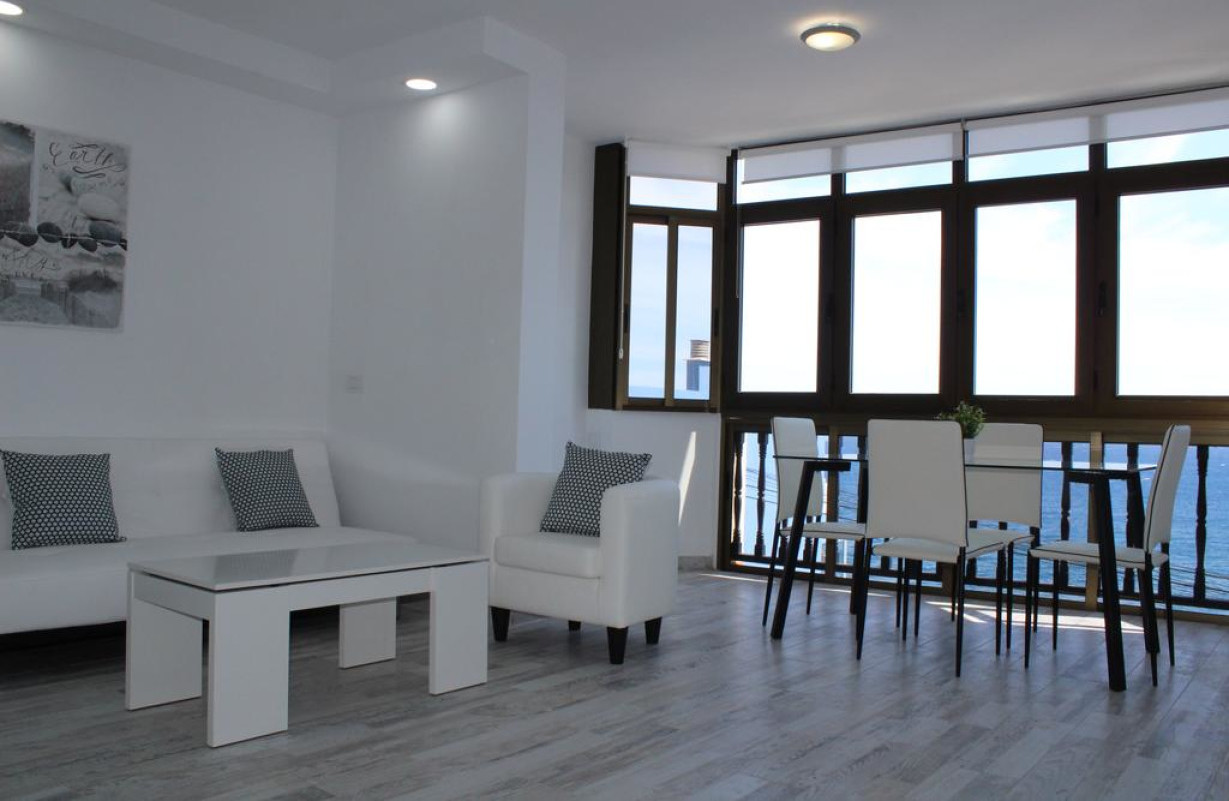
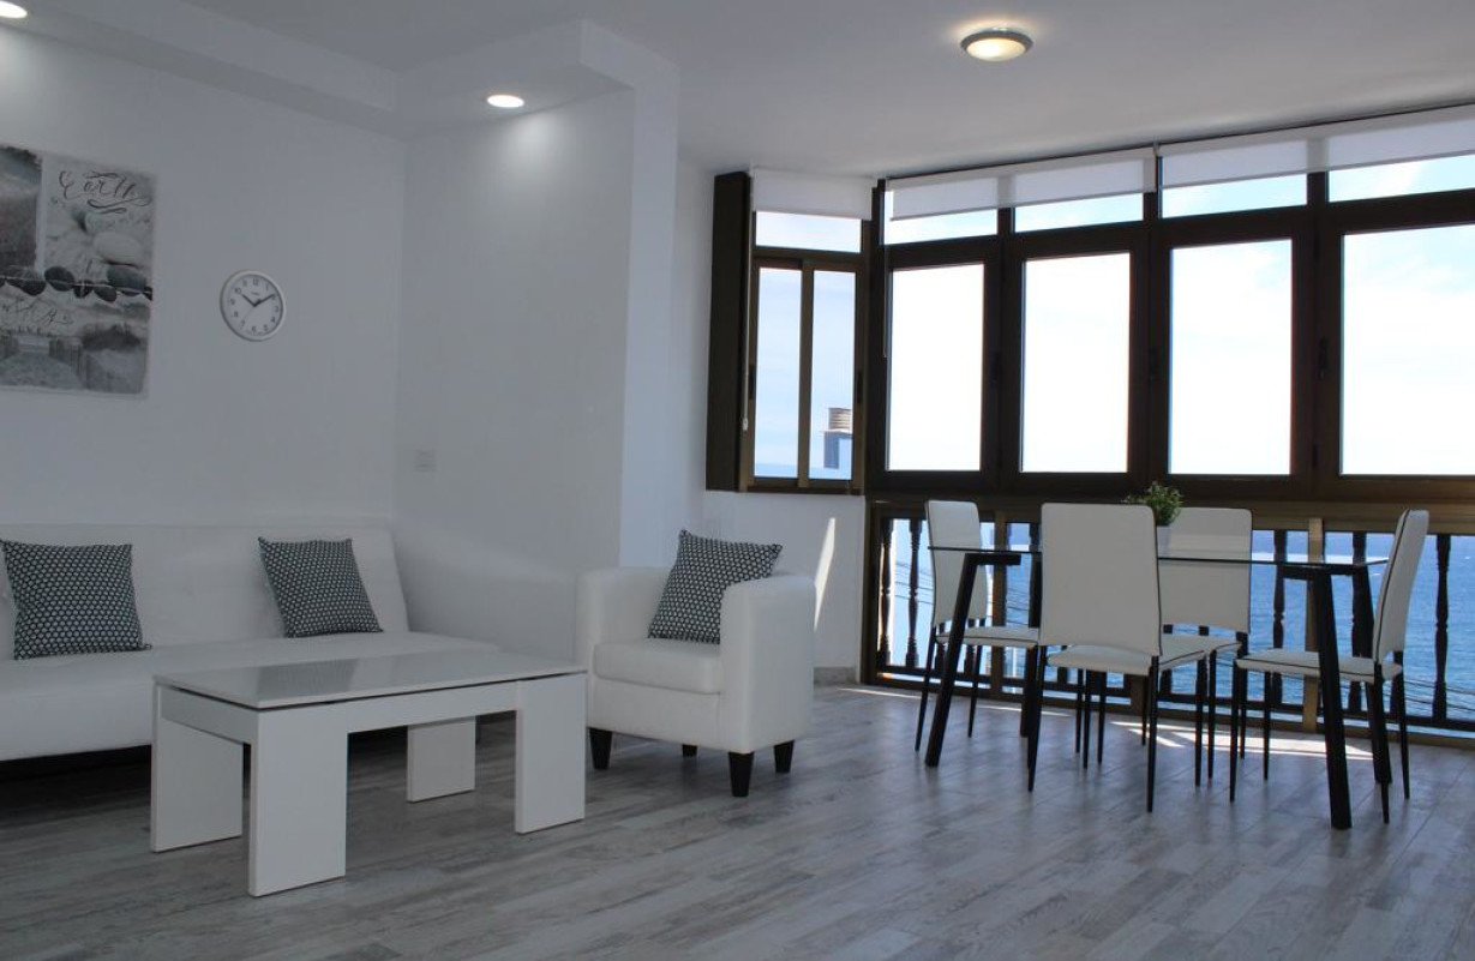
+ wall clock (254, 305)
